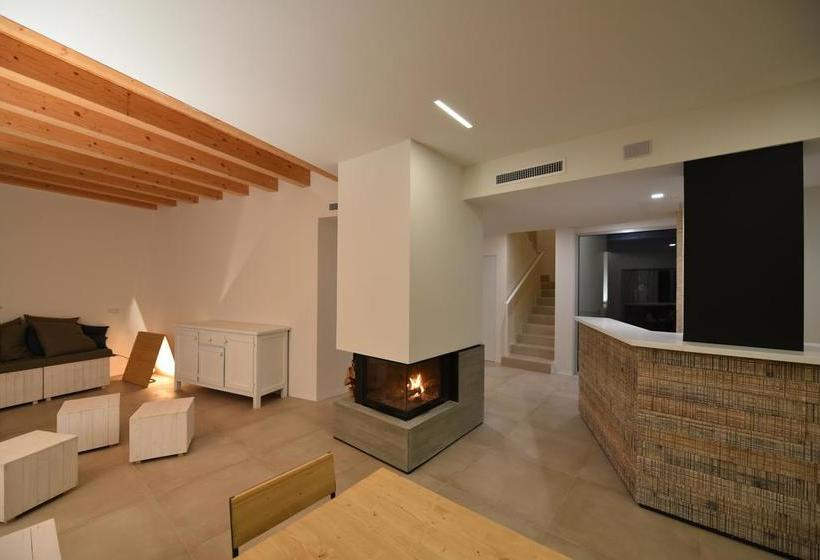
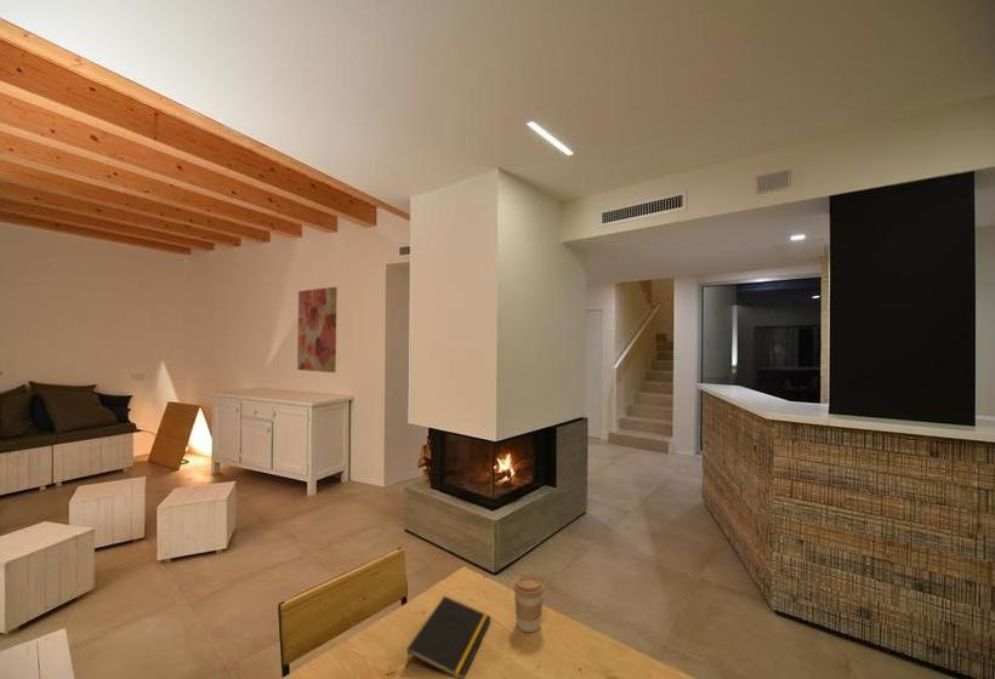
+ wall art (315, 330)
+ coffee cup (528, 601)
+ notepad (451, 633)
